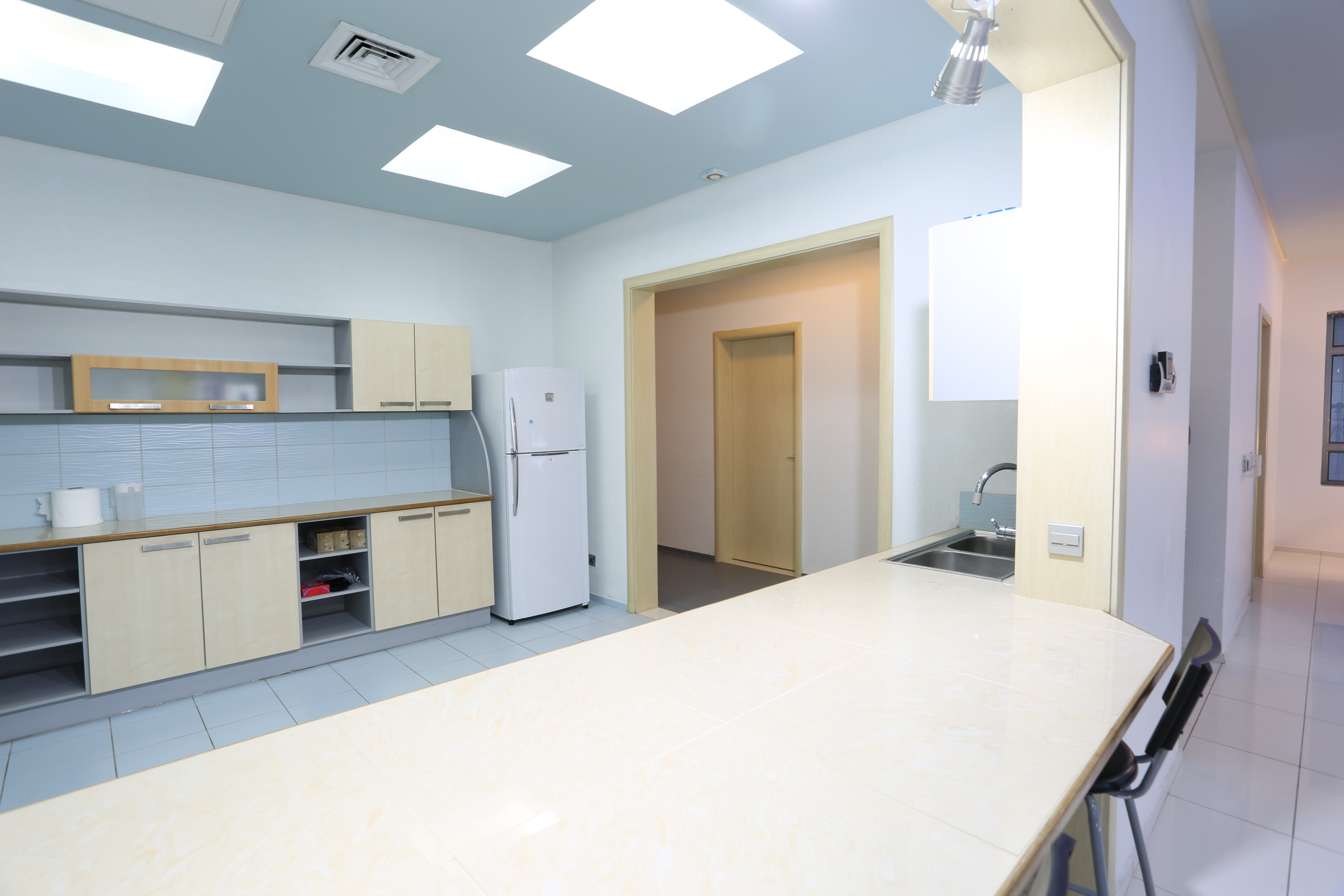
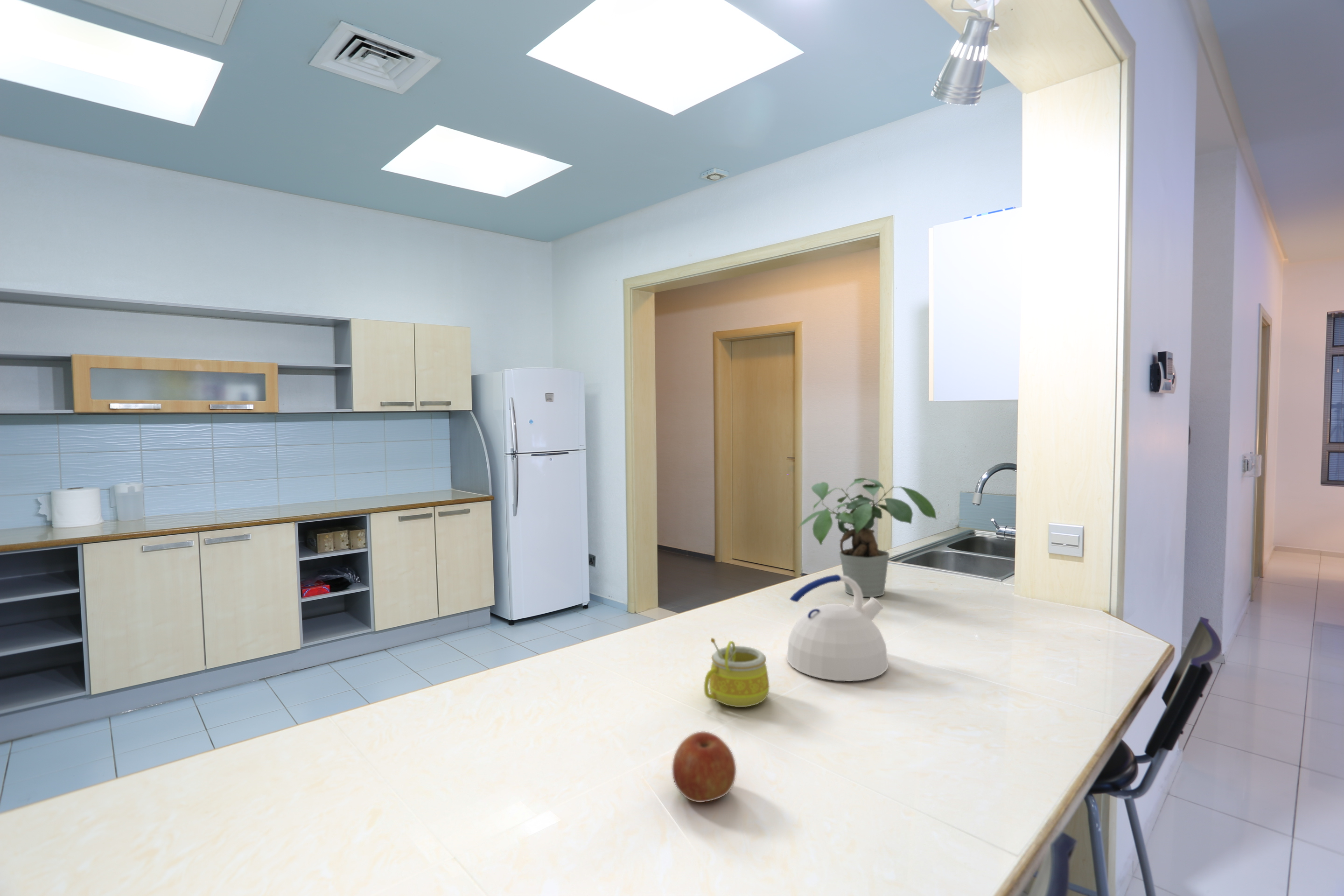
+ mug (734, 666)
+ potted plant (854, 536)
+ apple (704, 764)
+ kettle (837, 618)
